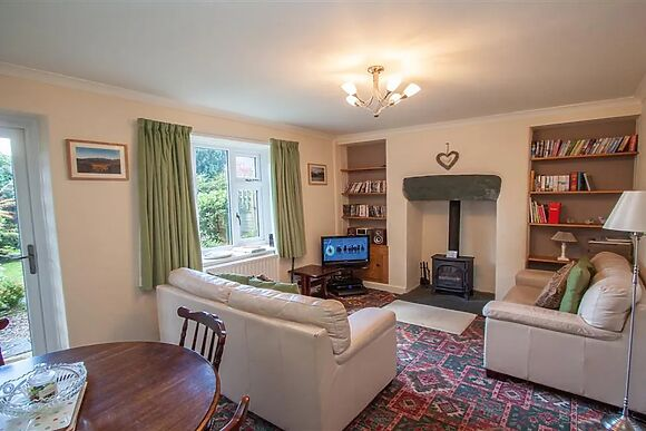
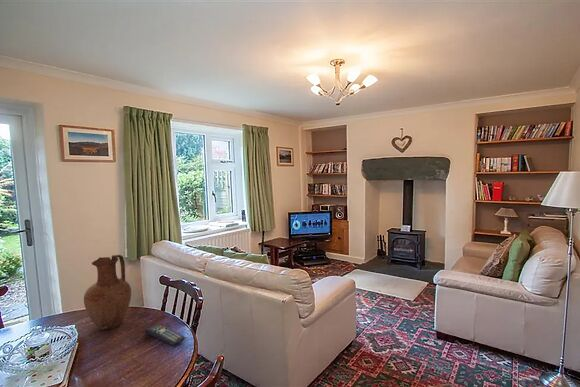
+ vase (107, 291)
+ remote control (164, 334)
